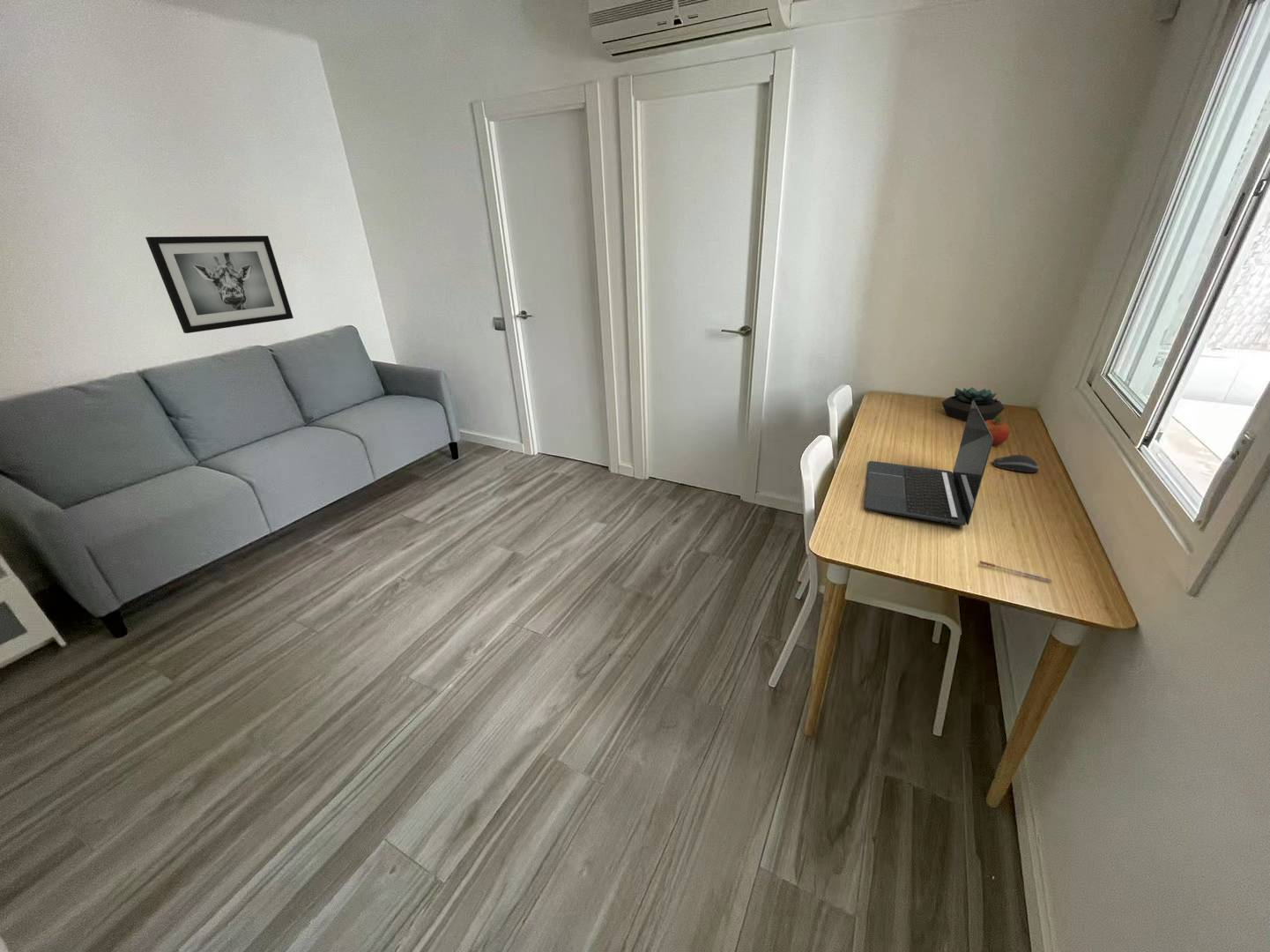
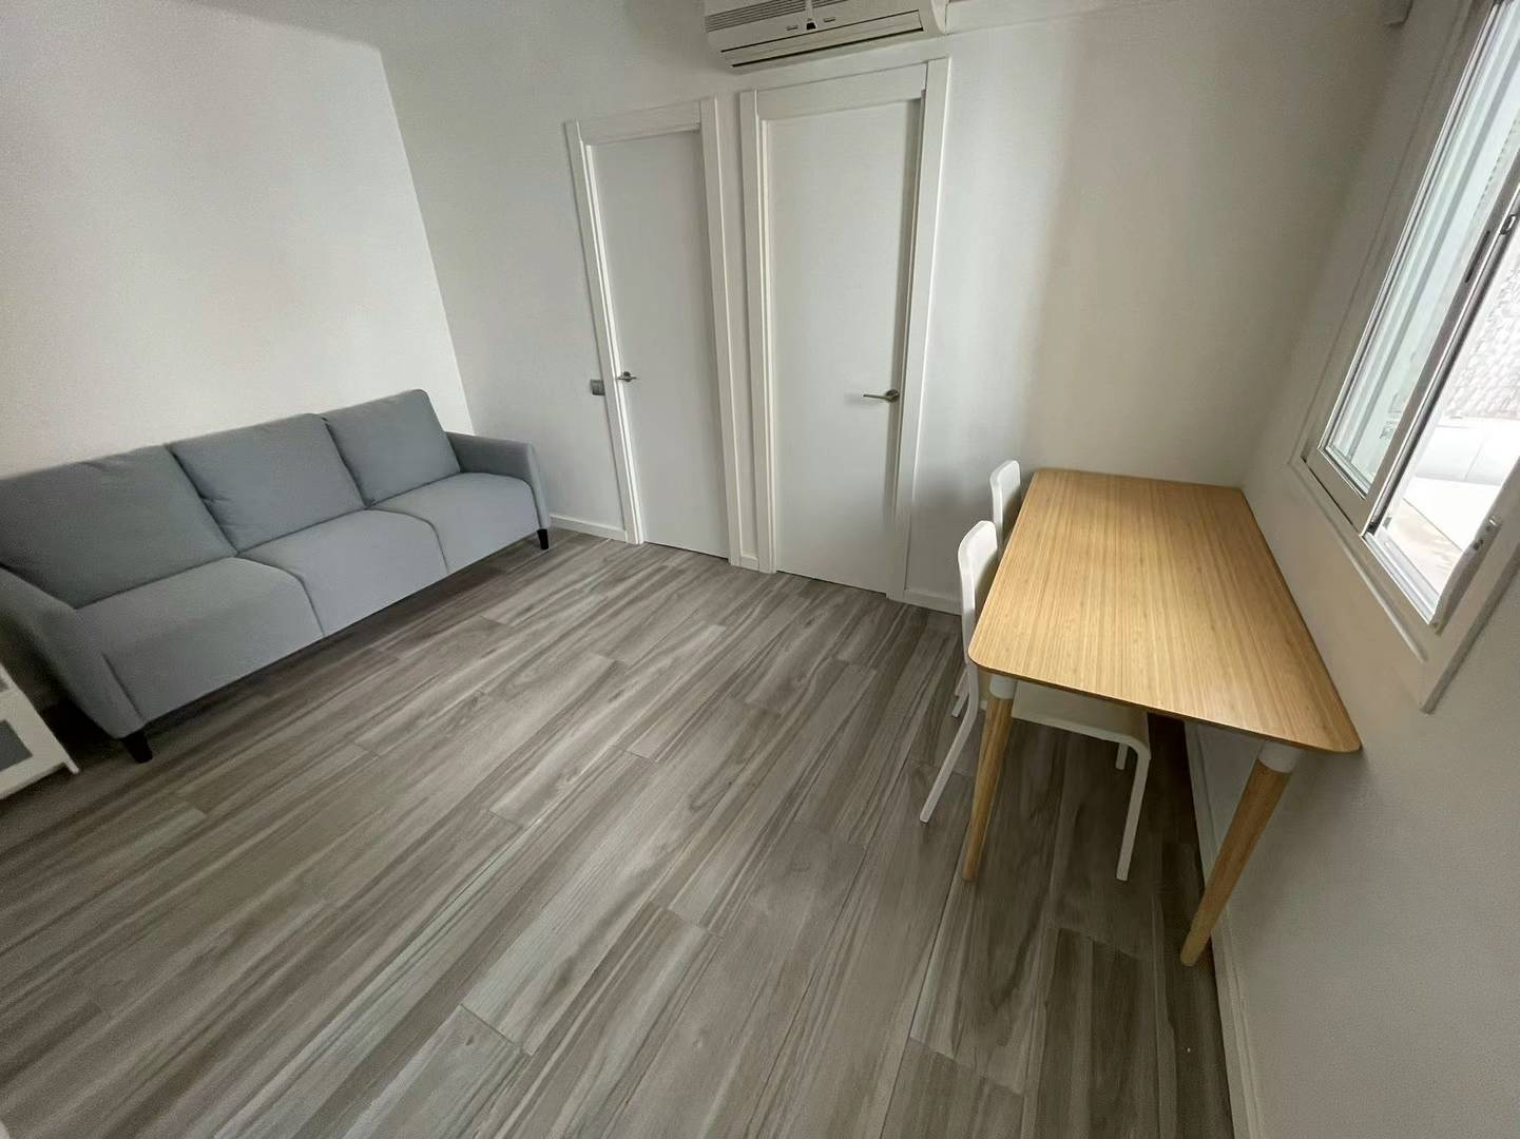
- computer mouse (1016, 461)
- pen (1014, 570)
- succulent plant (975, 402)
- fruit (992, 430)
- wall art (227, 282)
- laptop (916, 466)
